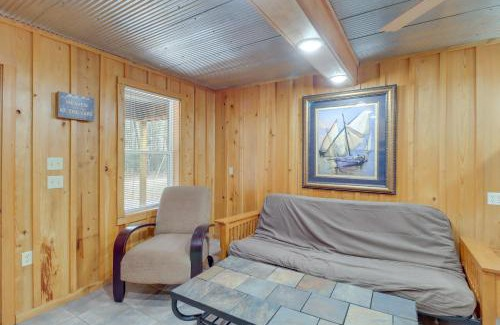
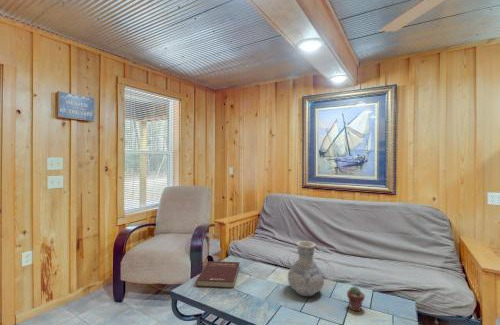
+ book (219, 273)
+ vase (305, 267)
+ potted succulent (355, 297)
